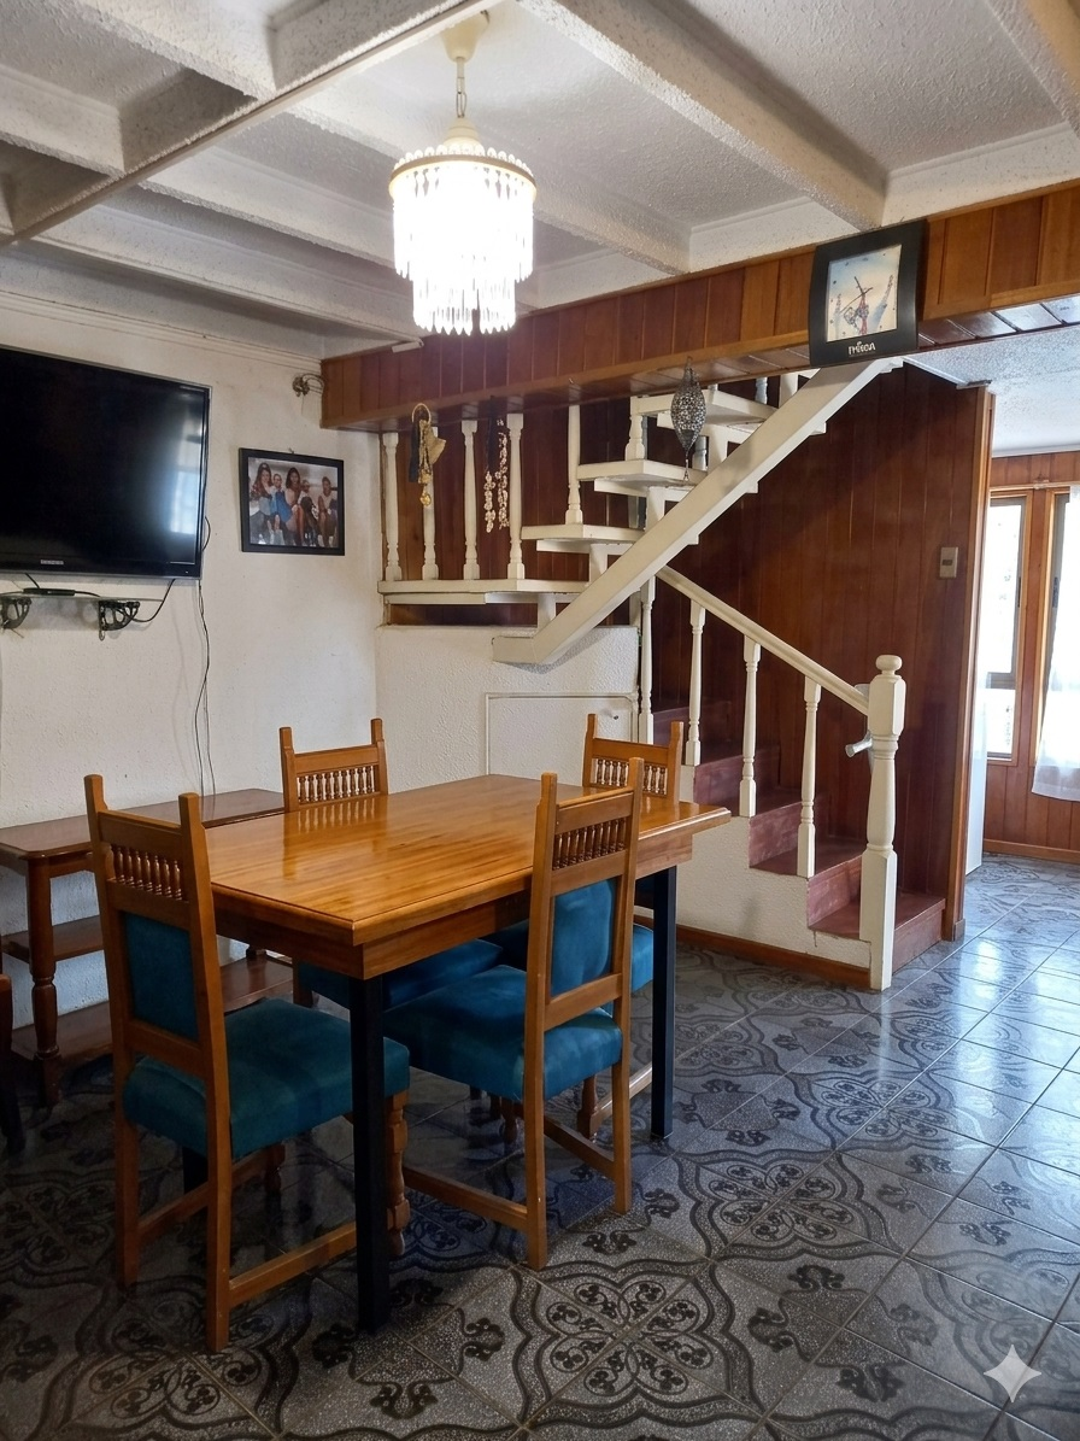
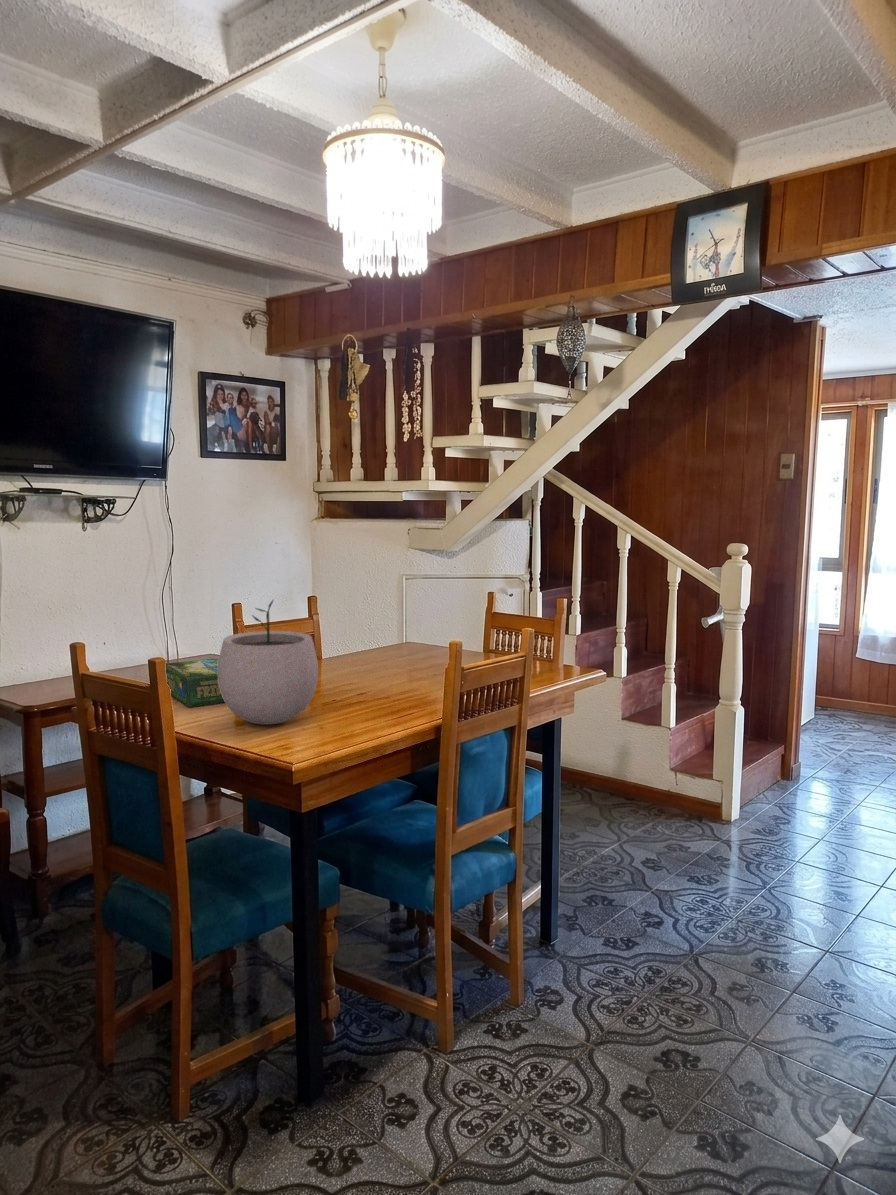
+ board game (216, 679)
+ plant pot (268, 661)
